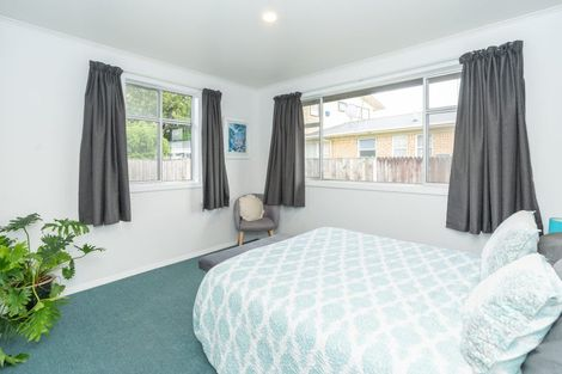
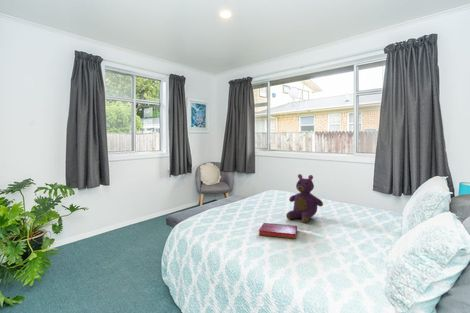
+ teddy bear (302, 196)
+ hardback book (278, 230)
